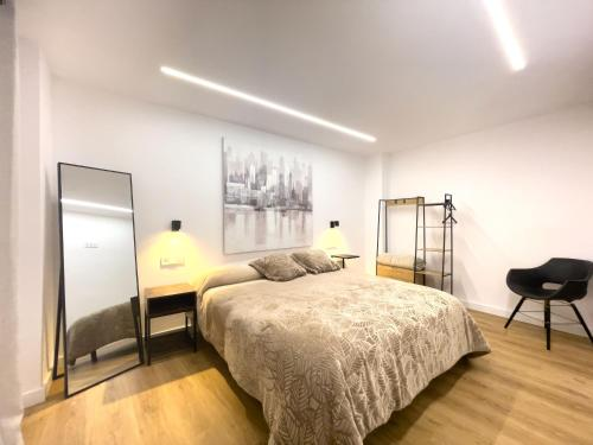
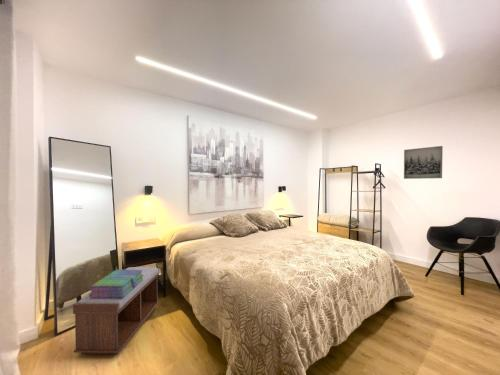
+ wall art (422, 163)
+ stack of books (118, 282)
+ bench (124, 304)
